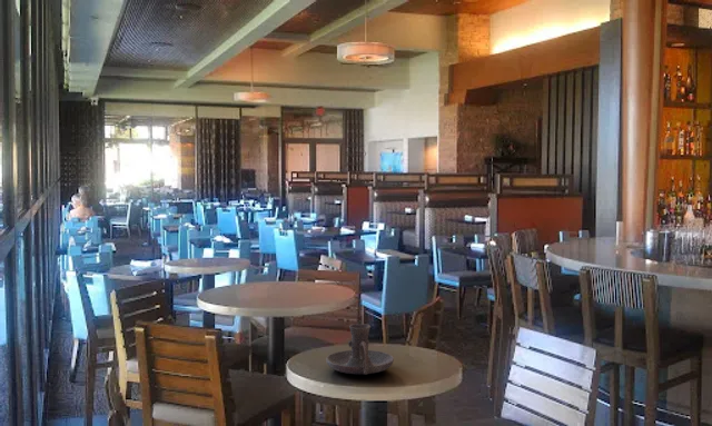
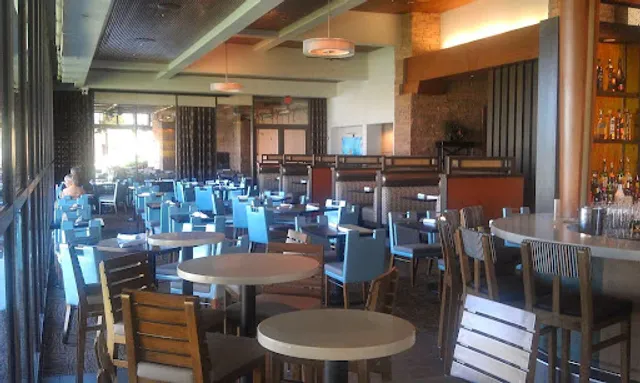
- candle holder (360, 349)
